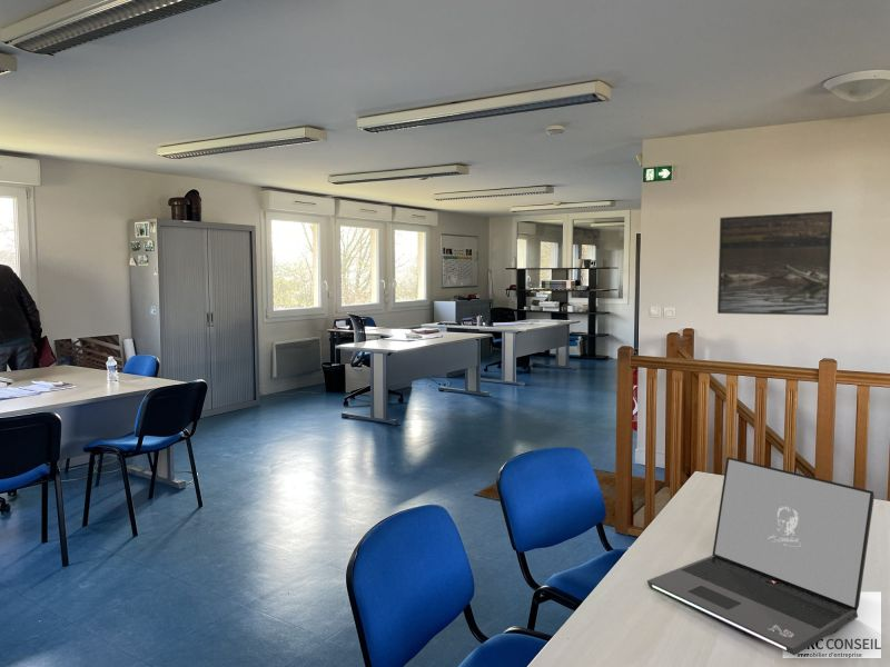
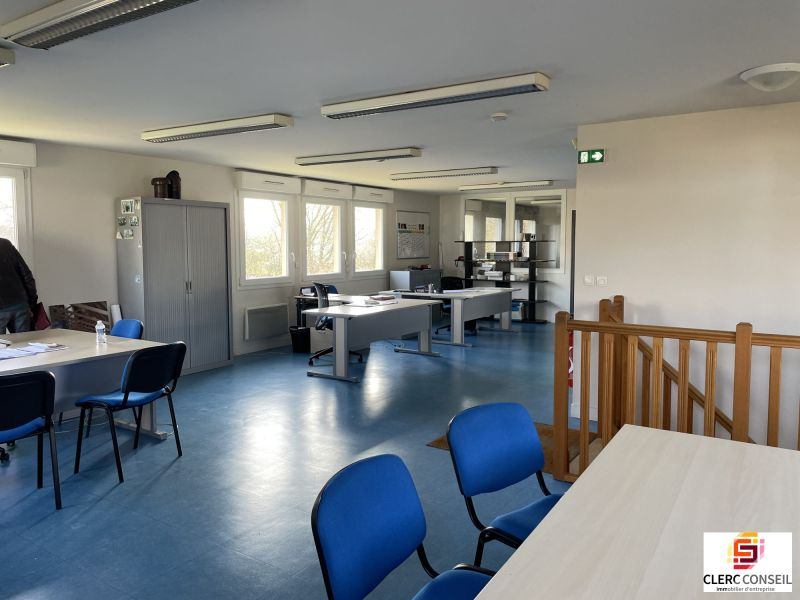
- laptop (755, 540)
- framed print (772, 265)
